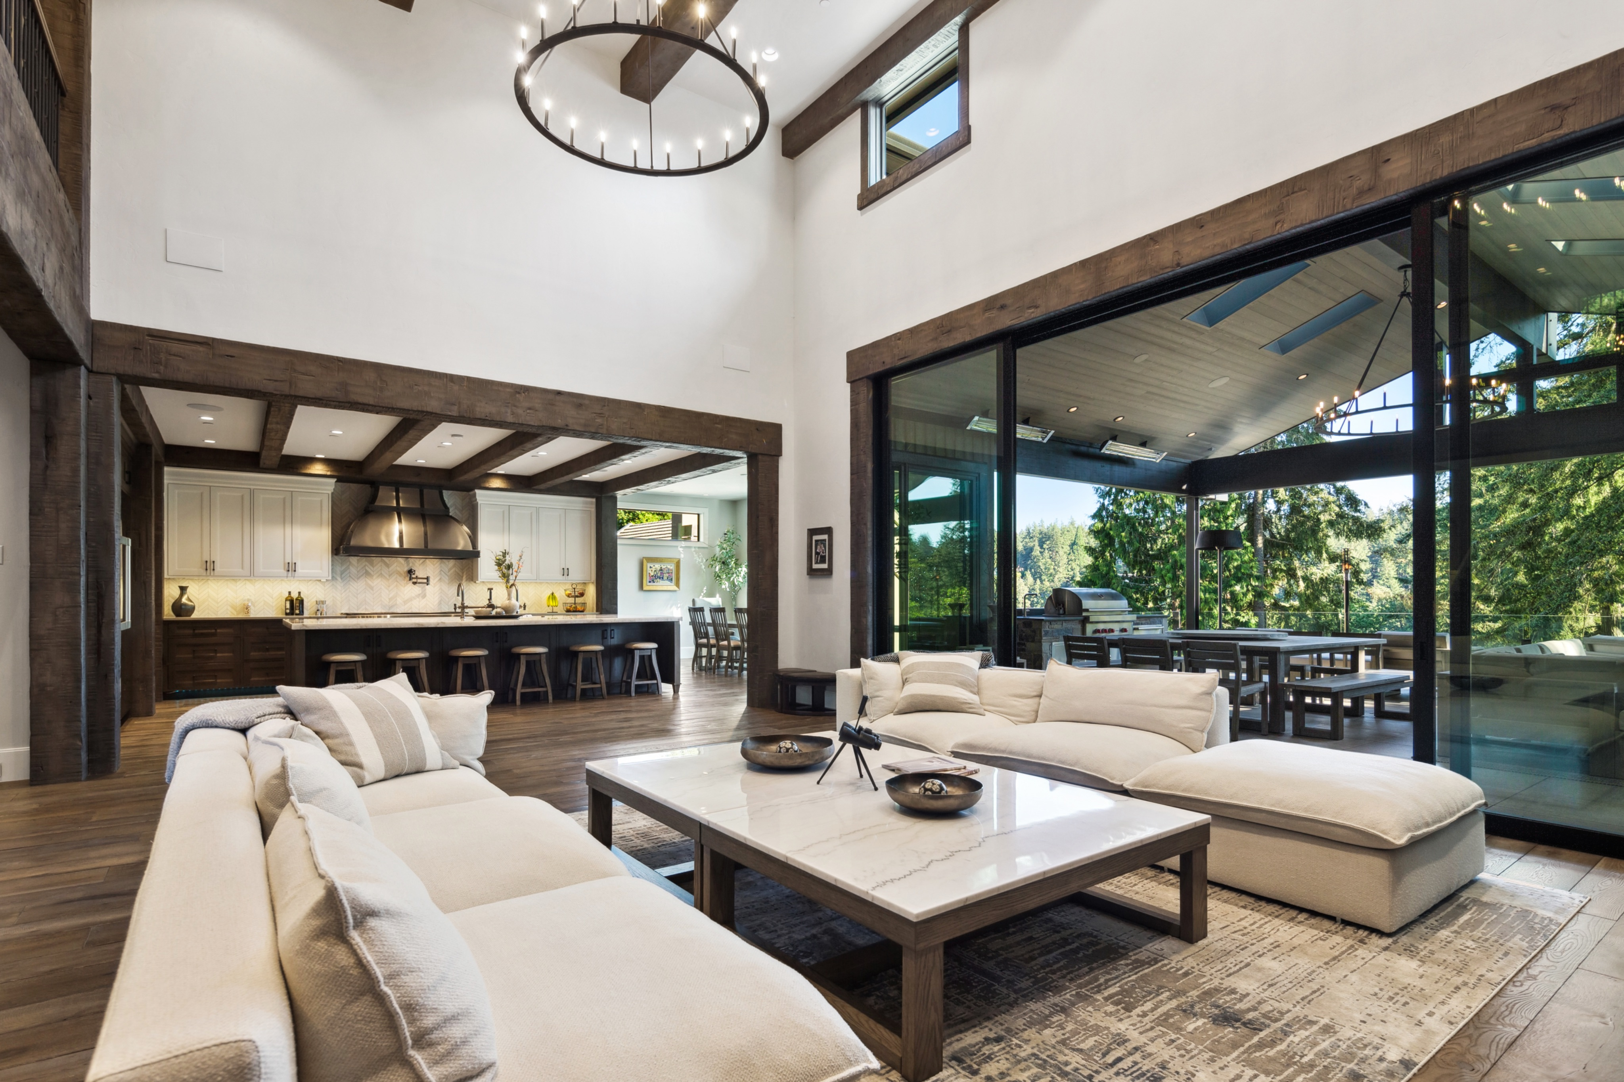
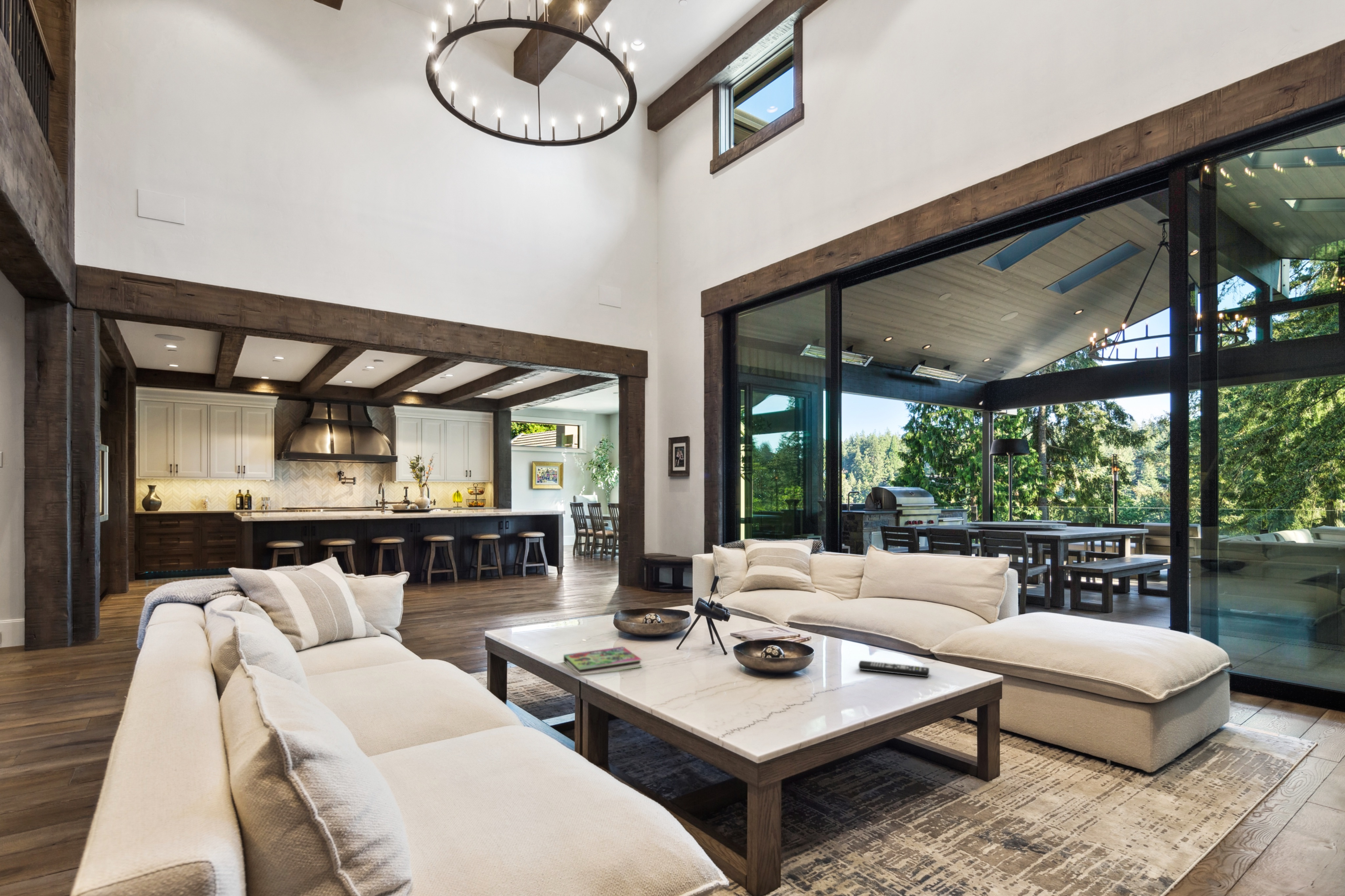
+ remote control (893, 669)
+ book (602, 660)
